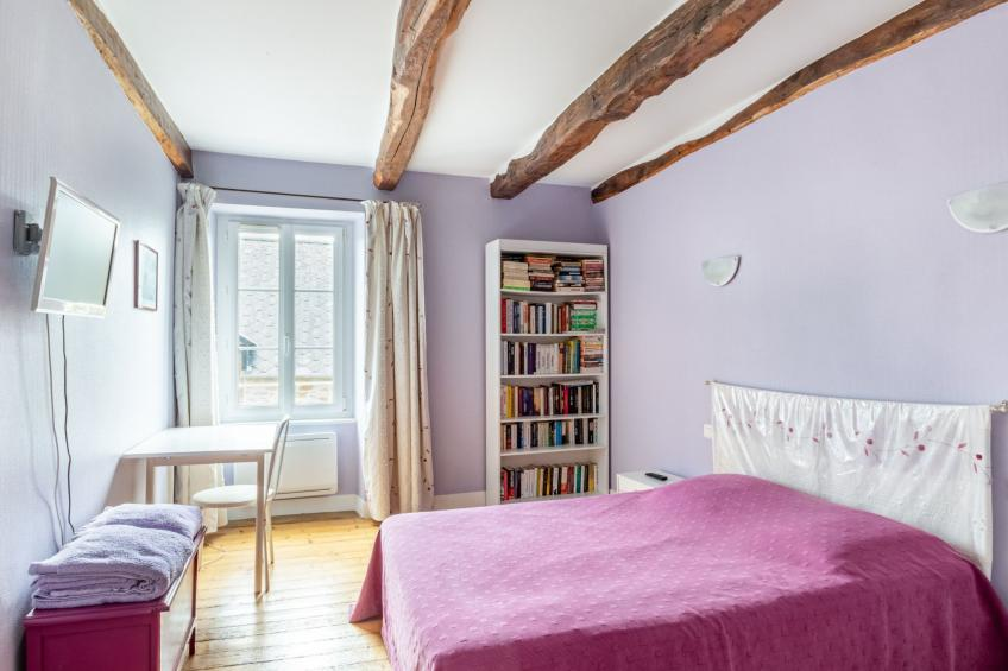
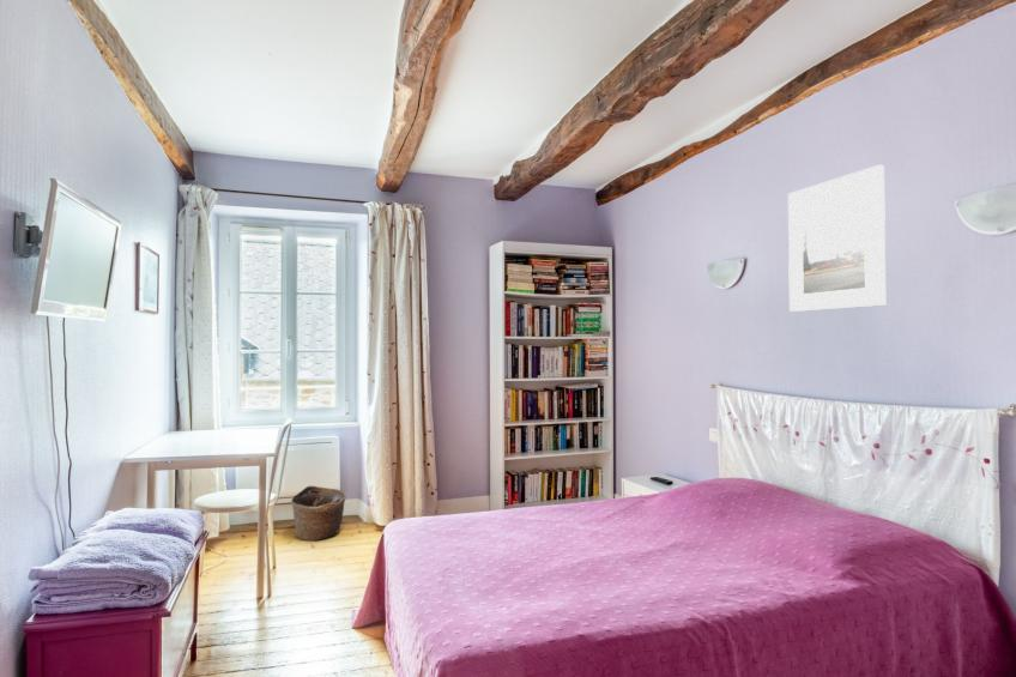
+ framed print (833, 244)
+ basket (319, 513)
